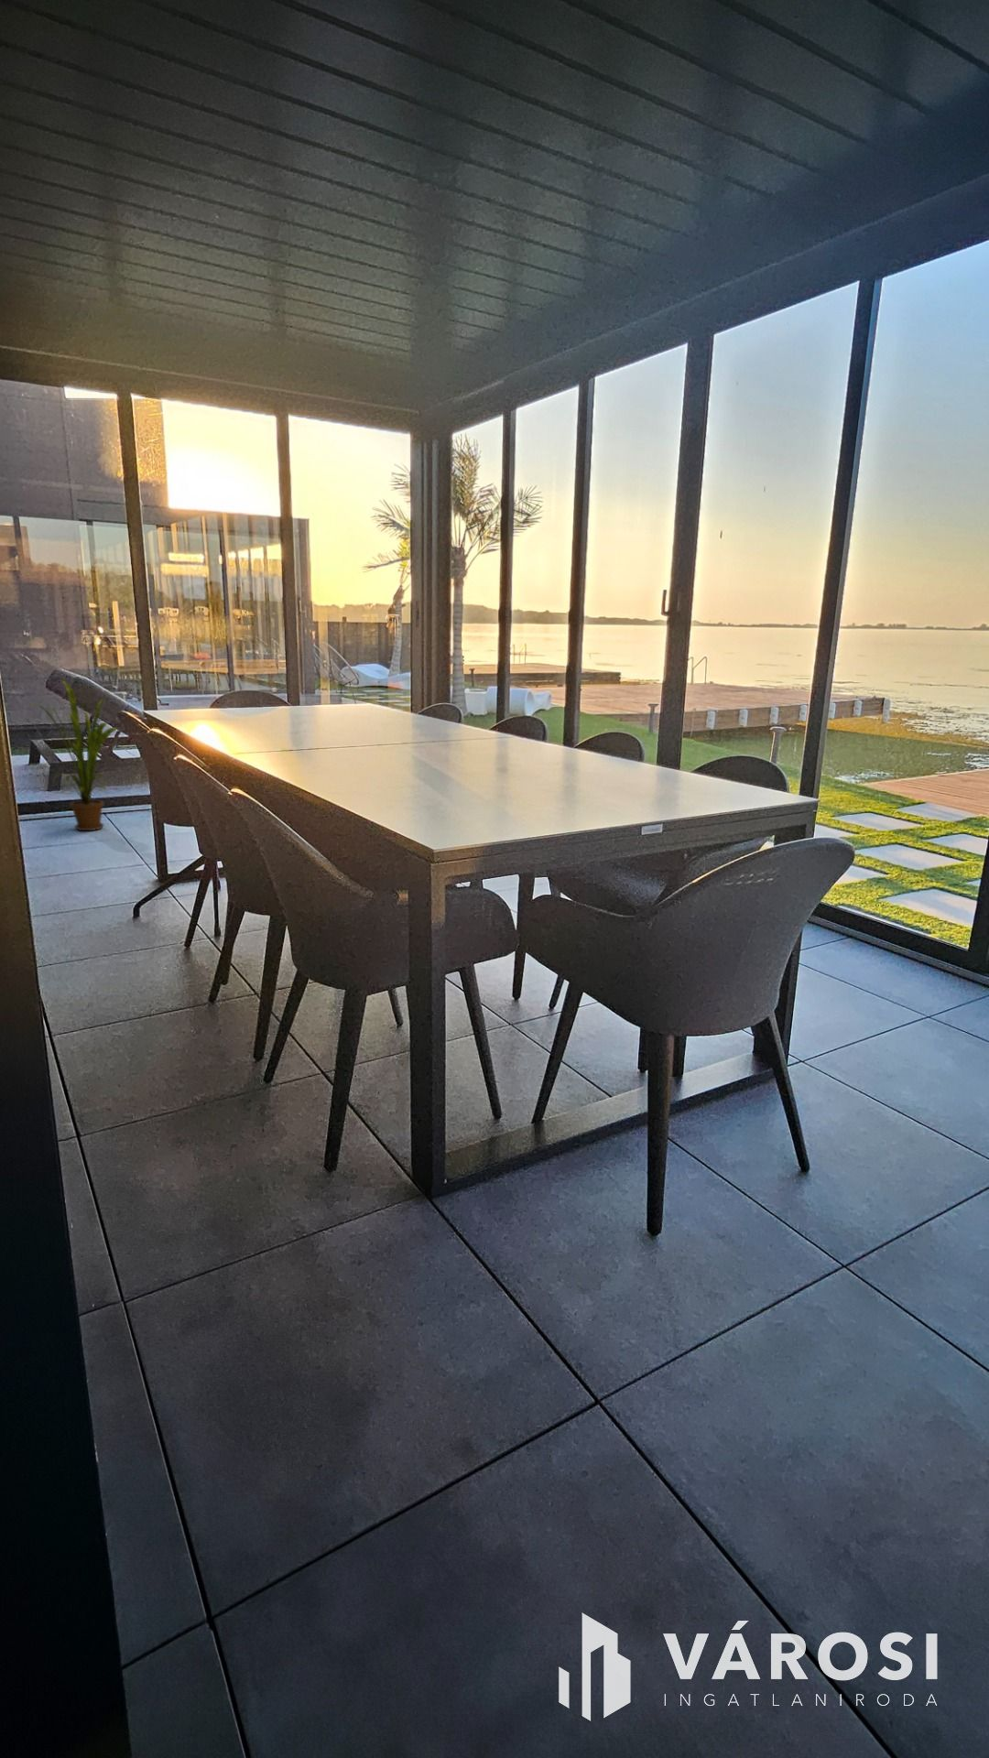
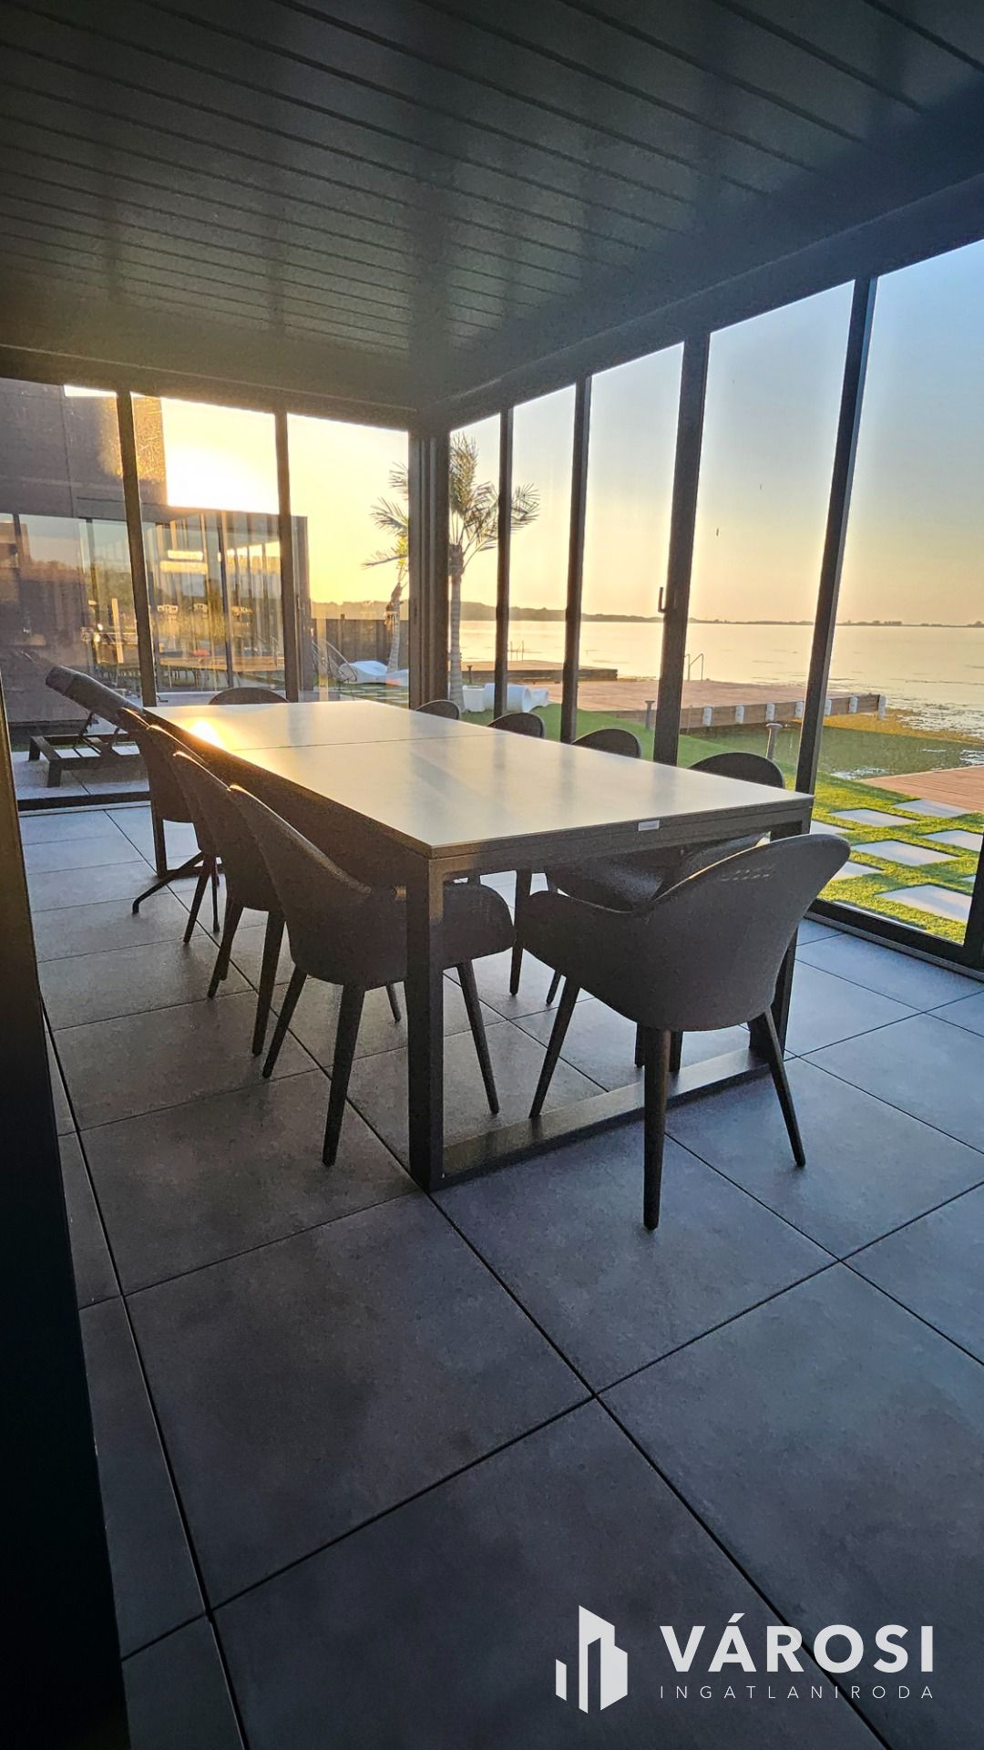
- house plant (76, 756)
